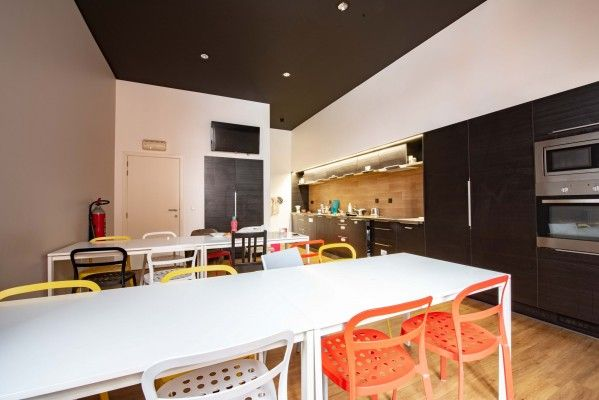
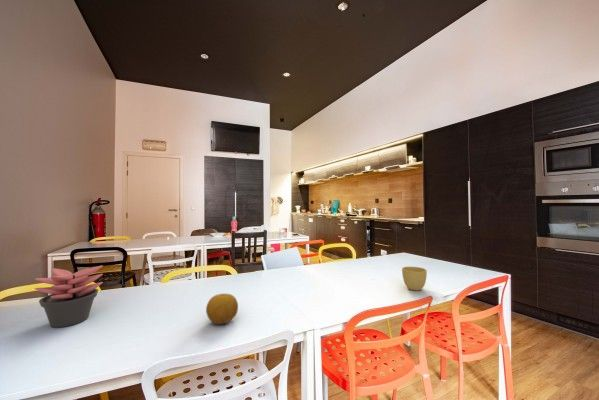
+ fruit (222, 308)
+ cup (412, 278)
+ succulent plant (70, 295)
